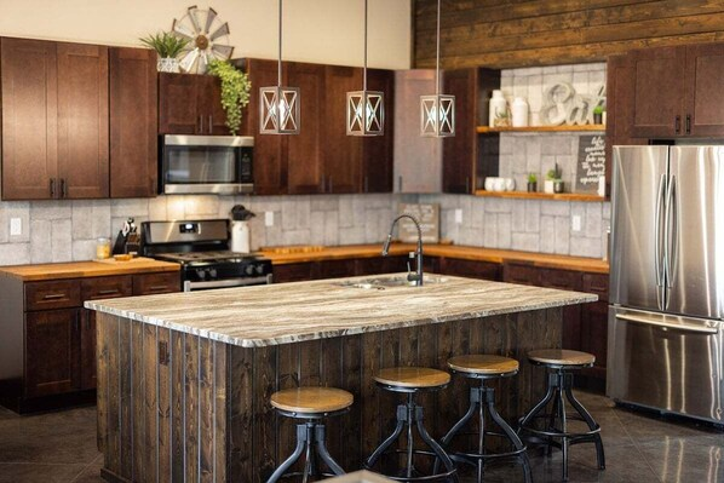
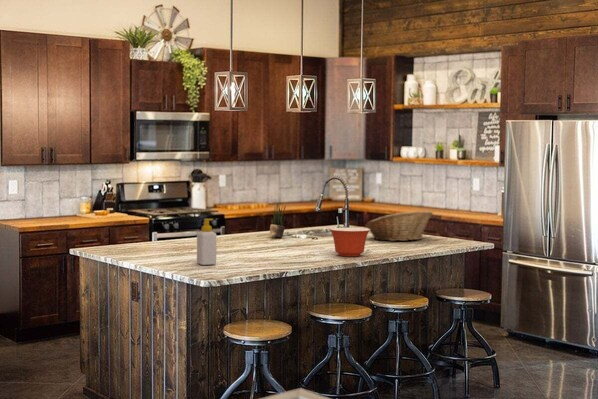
+ soap bottle (206, 241)
+ fruit basket (399, 224)
+ potted plant (278, 219)
+ mixing bowl (349, 242)
